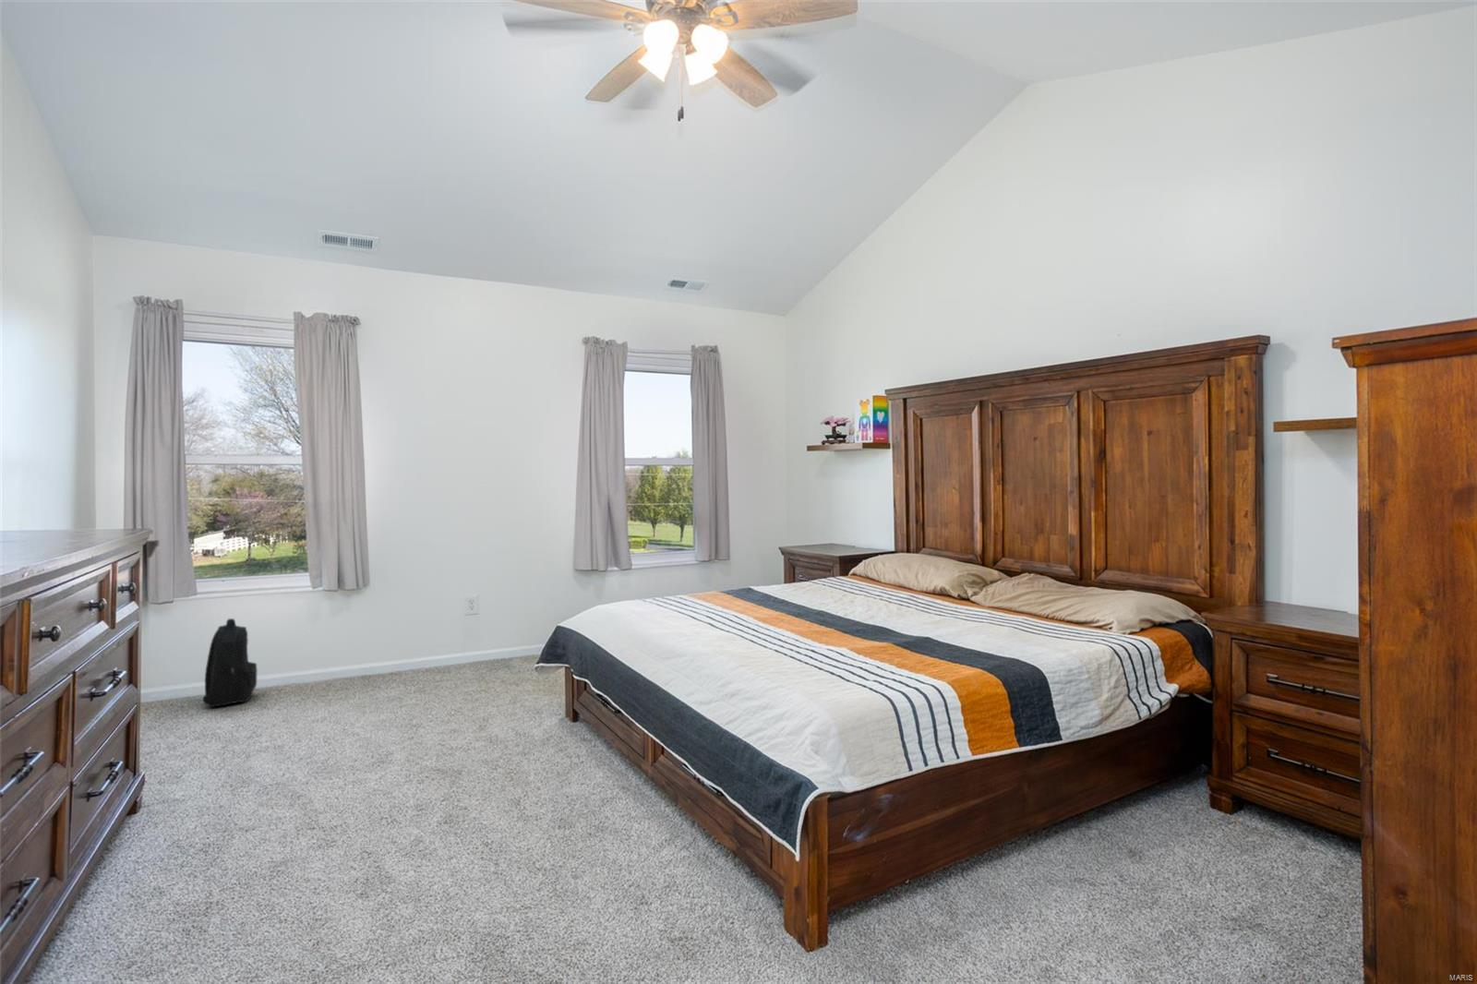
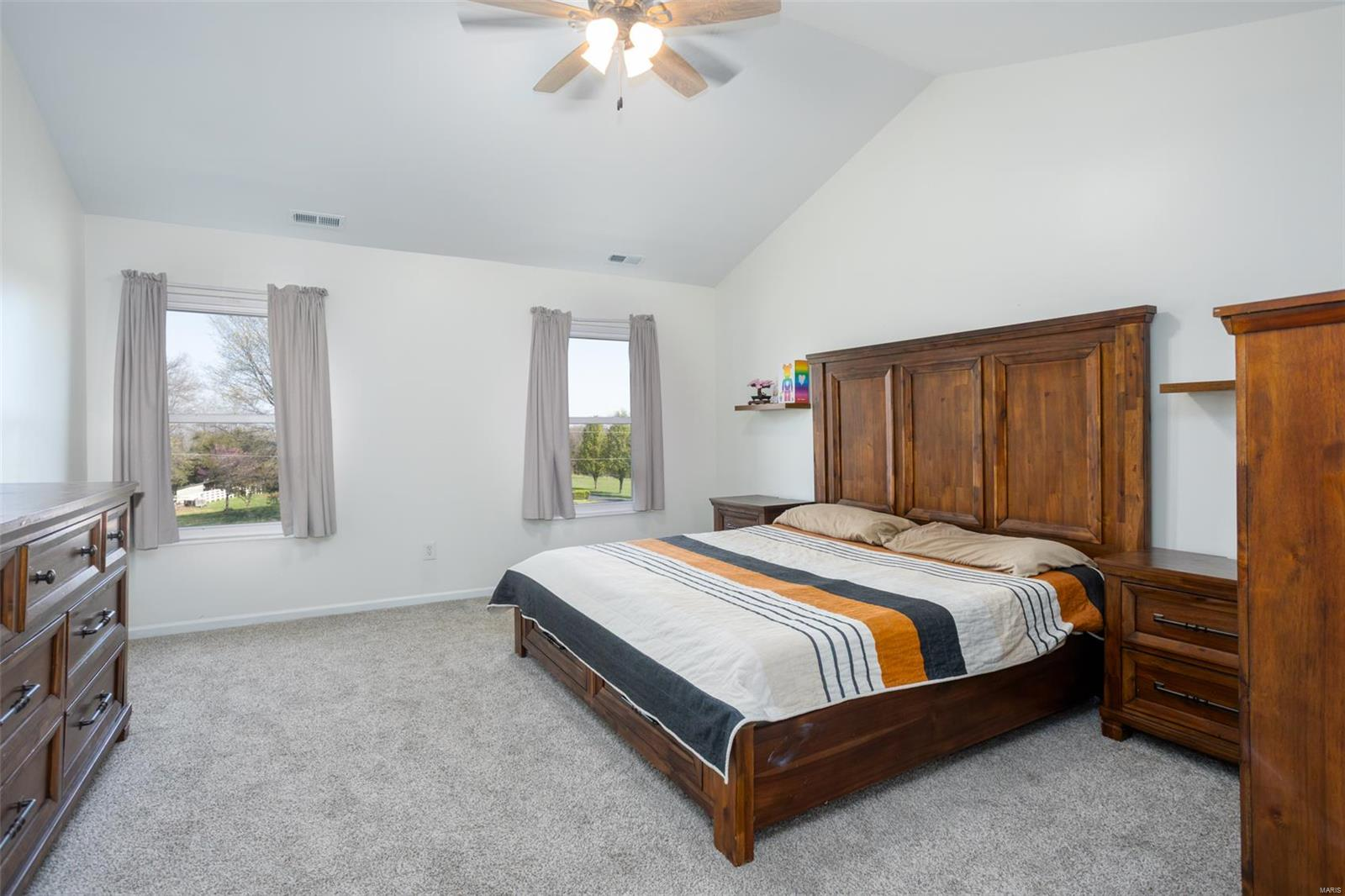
- backpack (230, 659)
